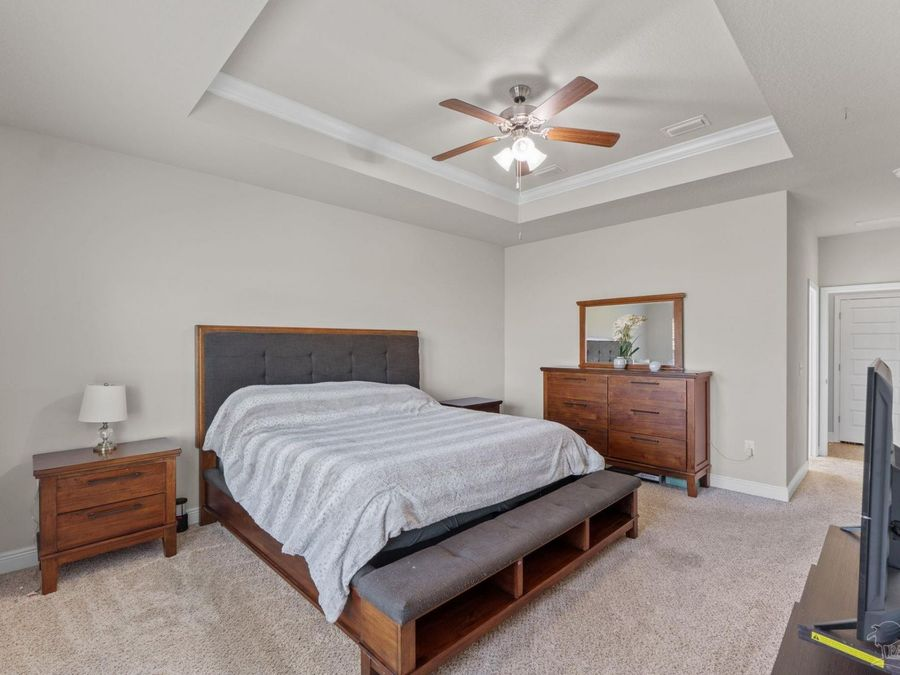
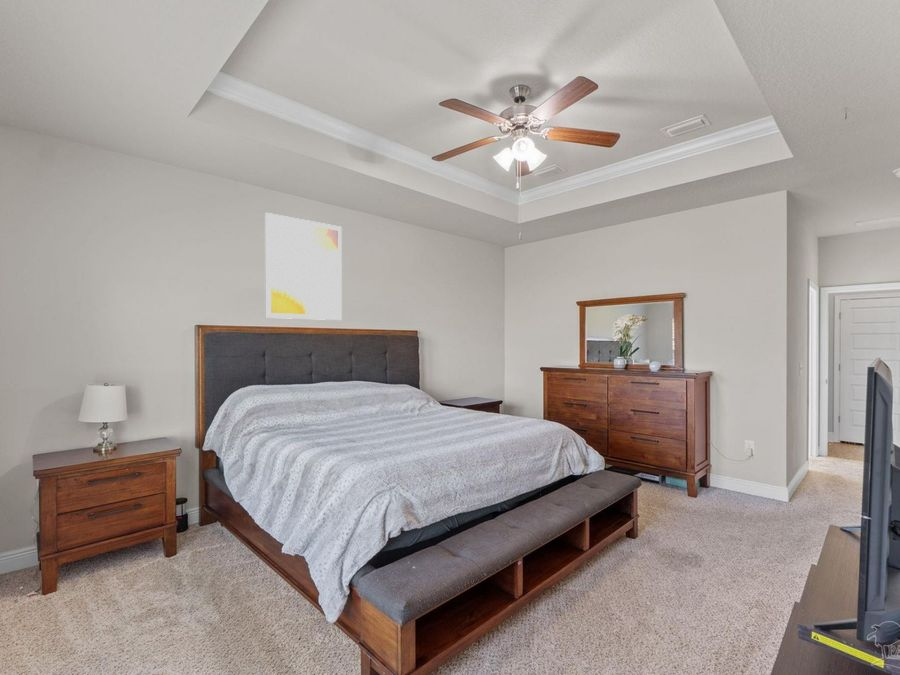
+ wall art (305, 269)
